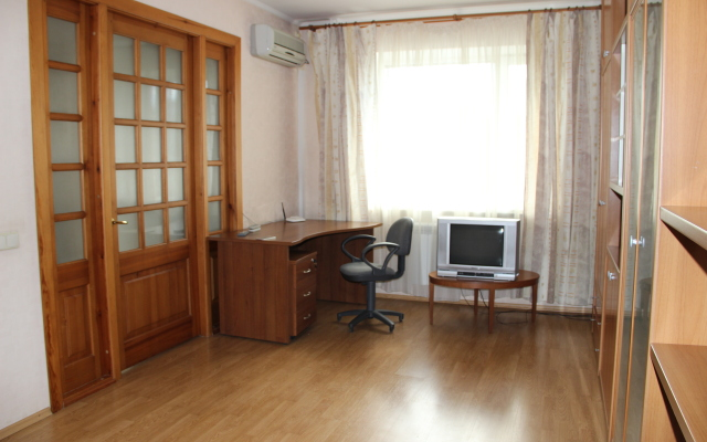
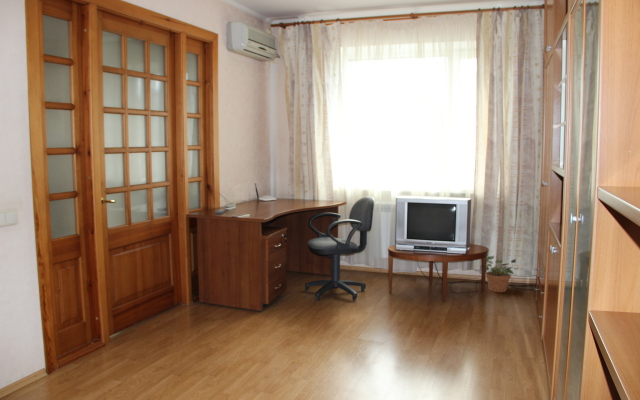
+ potted plant (501, 274)
